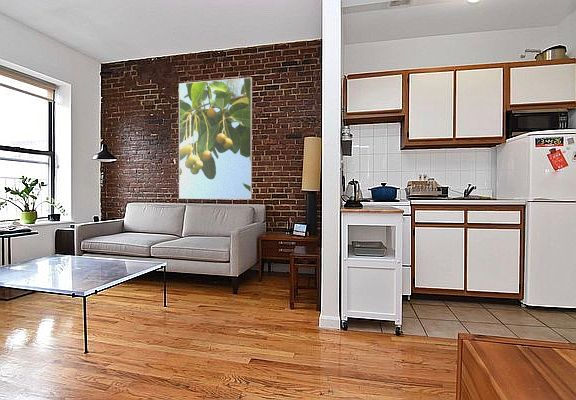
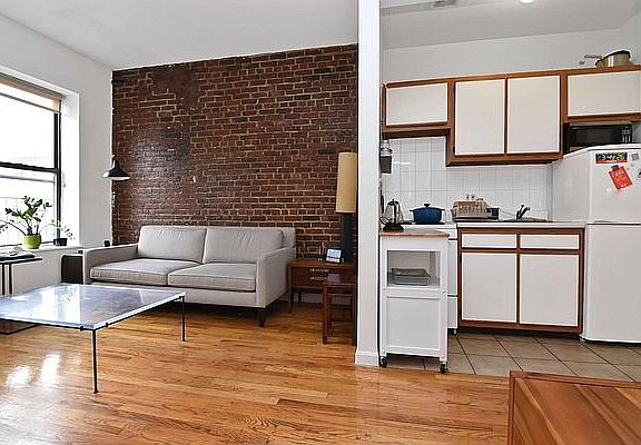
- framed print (214, 140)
